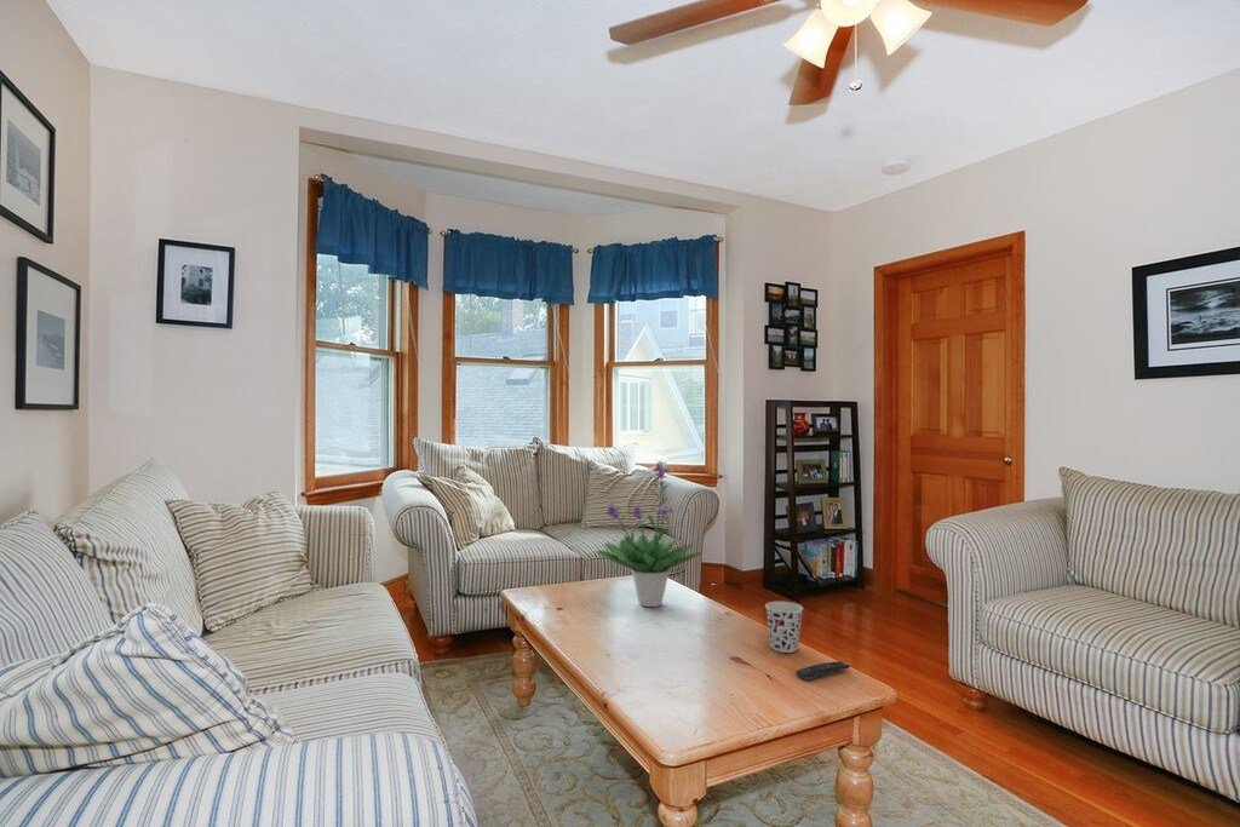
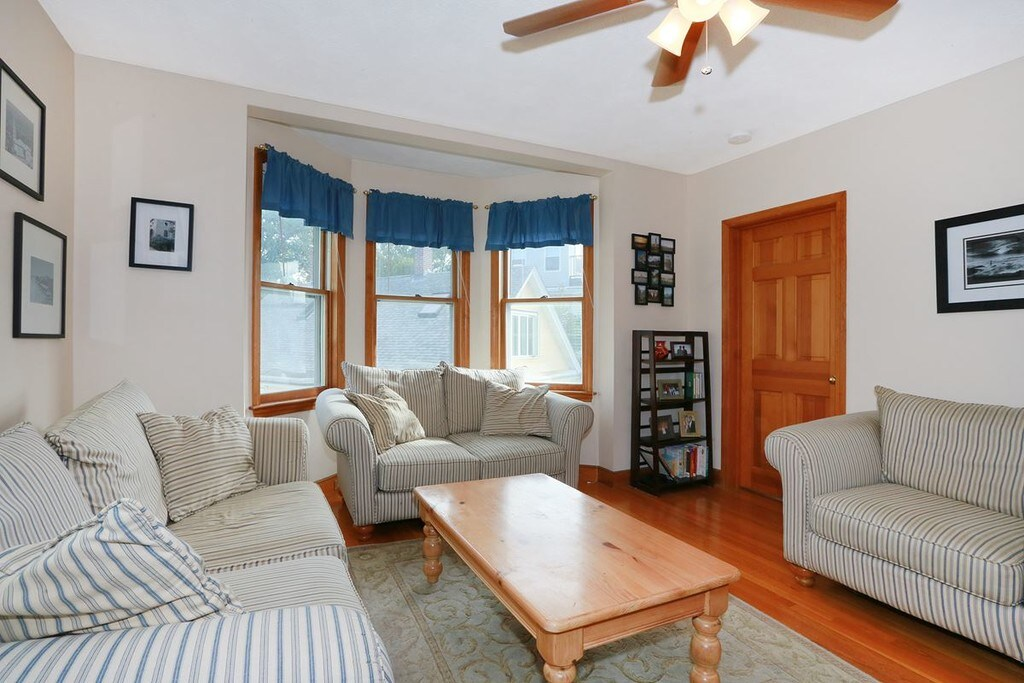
- cup (783, 627)
- potted plant (648, 534)
- remote control (825, 668)
